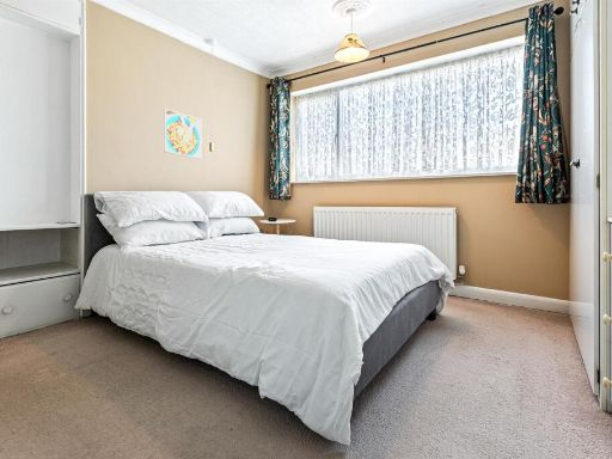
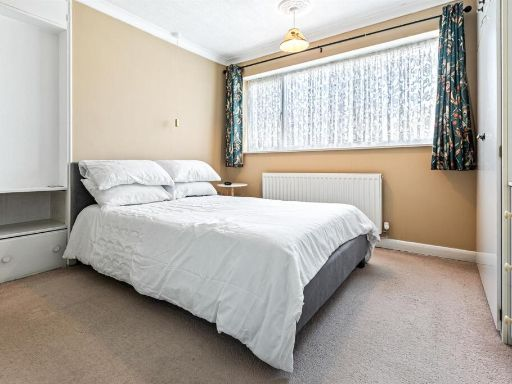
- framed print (183, 134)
